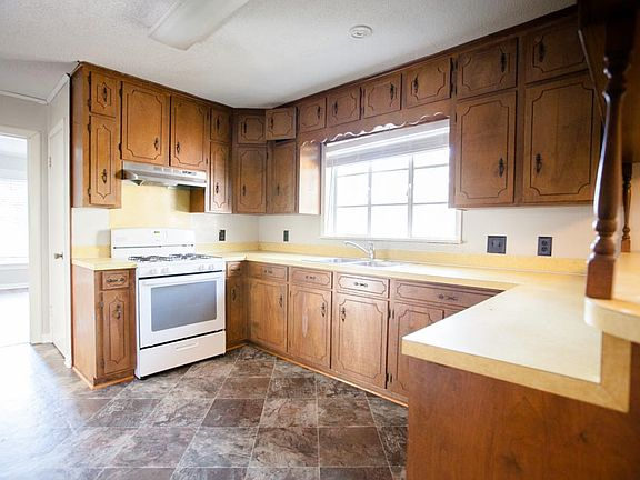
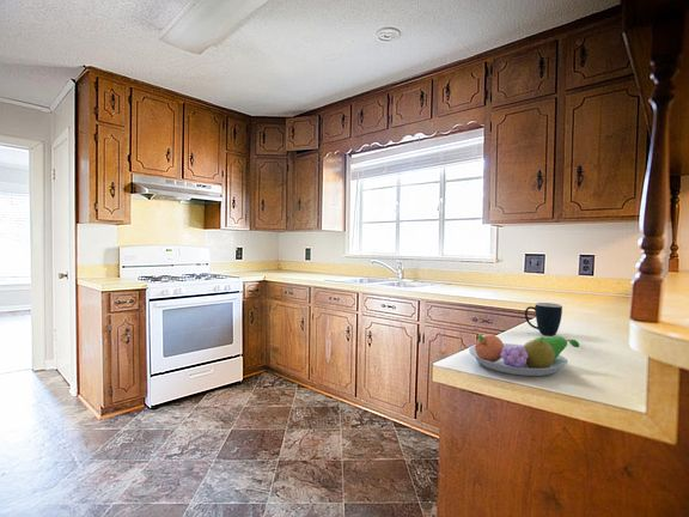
+ mug (542, 318)
+ fruit bowl (519, 346)
